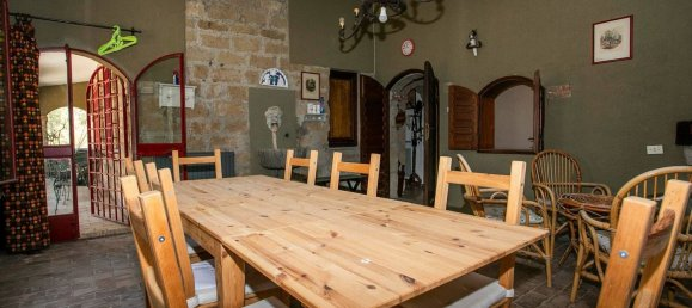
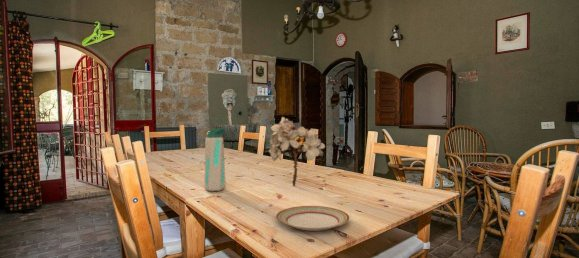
+ plate (312, 218)
+ flower bouquet (304, 151)
+ water bottle (216, 158)
